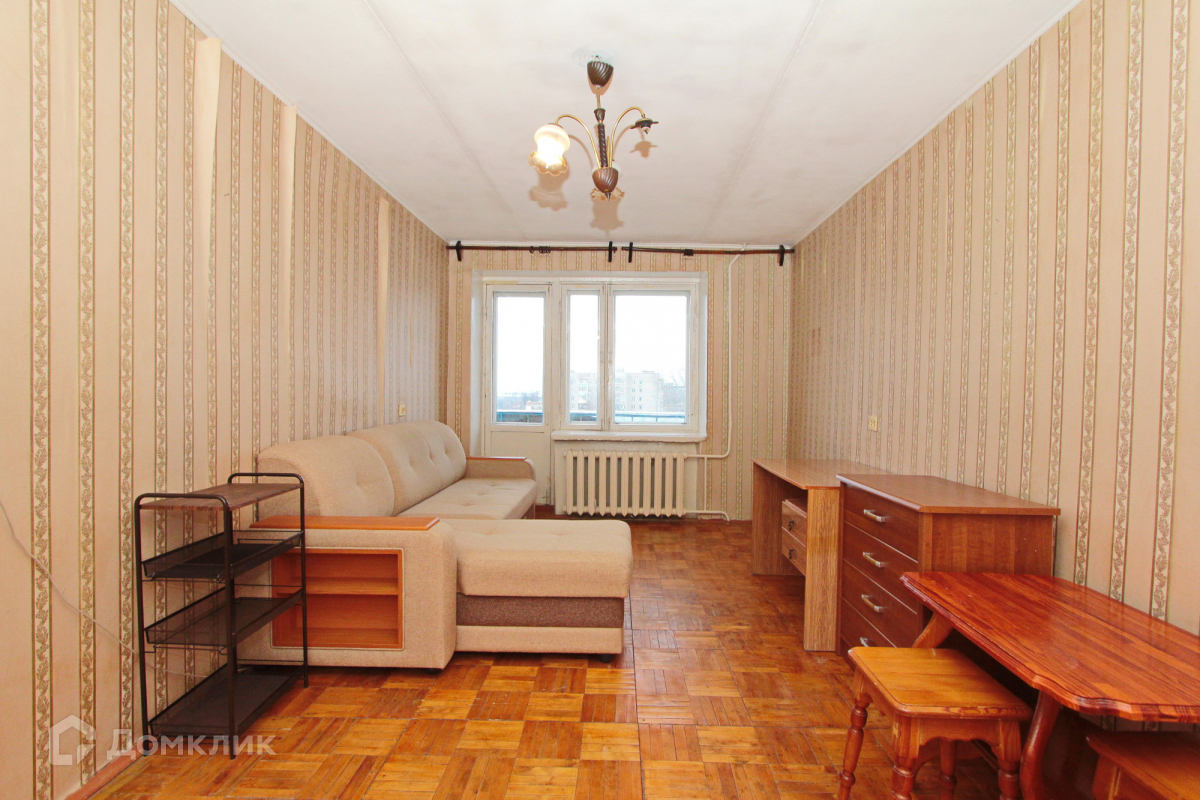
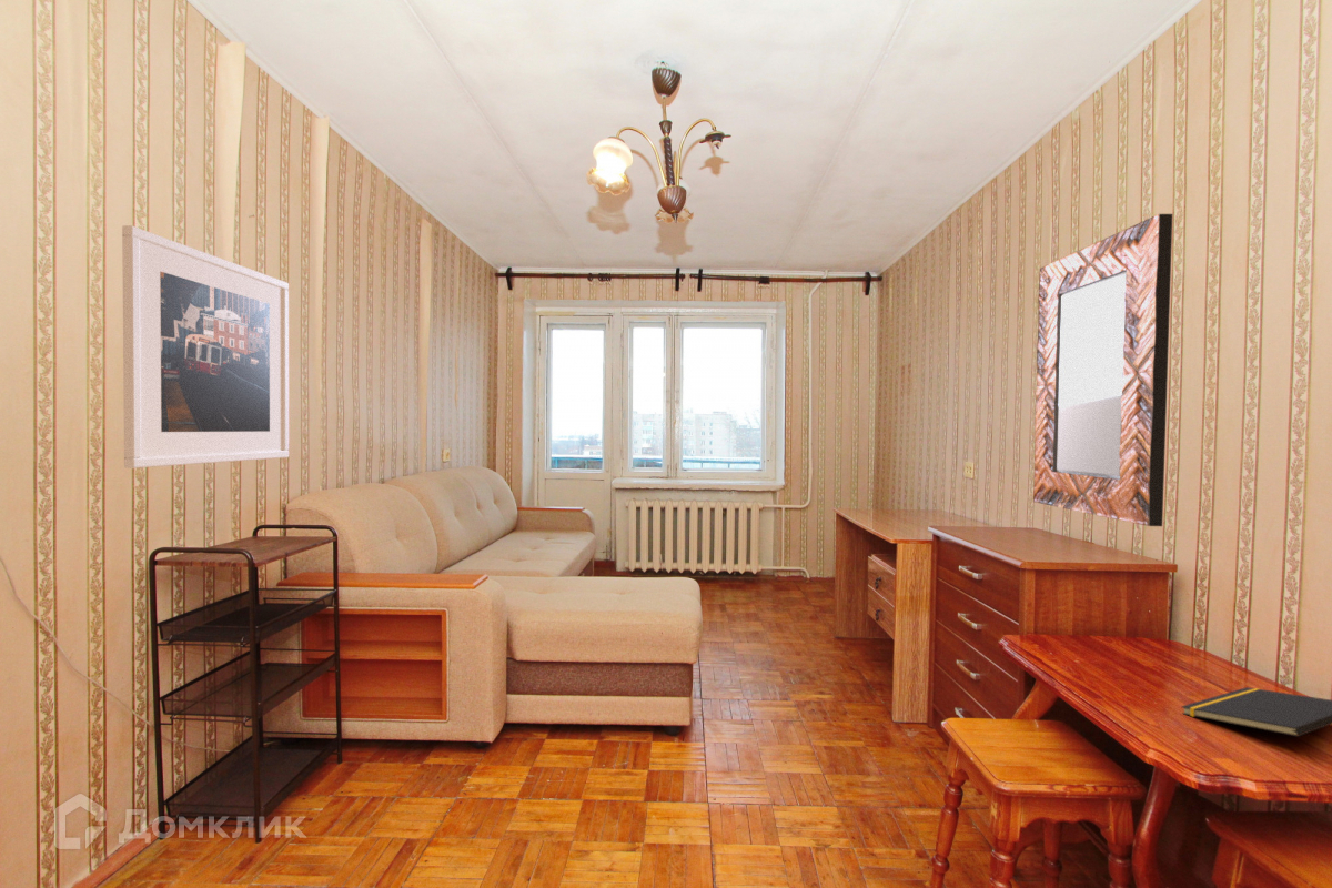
+ home mirror (1091, 379)
+ notepad (1269, 709)
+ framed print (219, 360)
